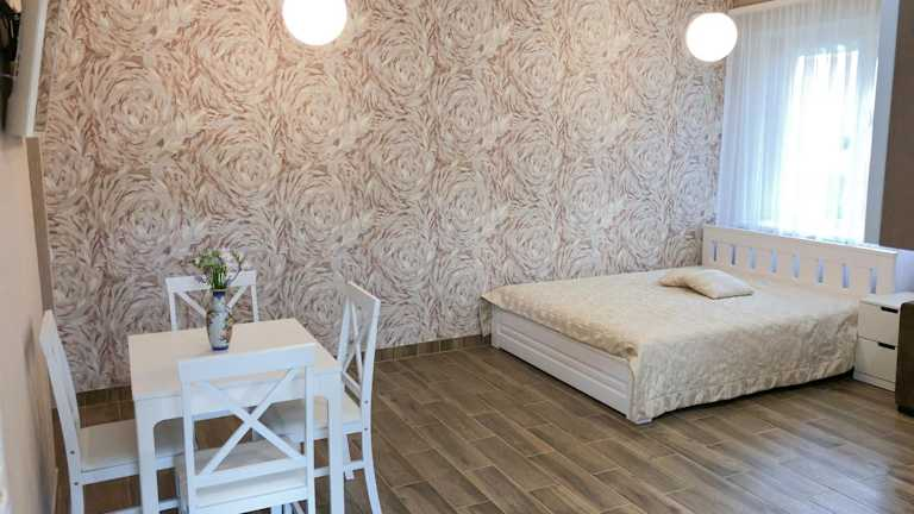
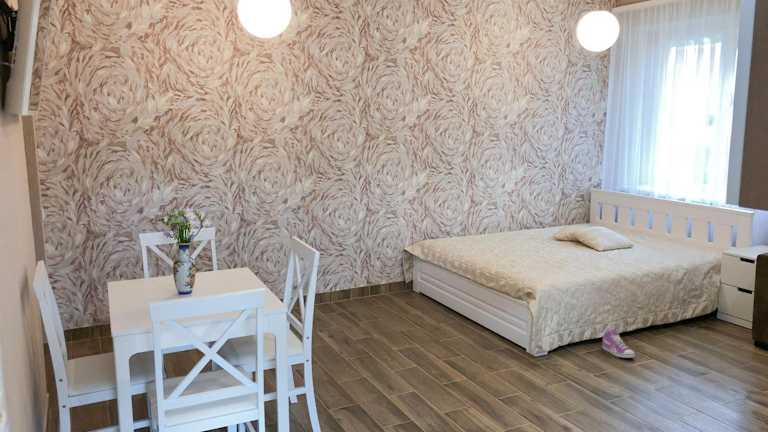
+ sneaker (617, 342)
